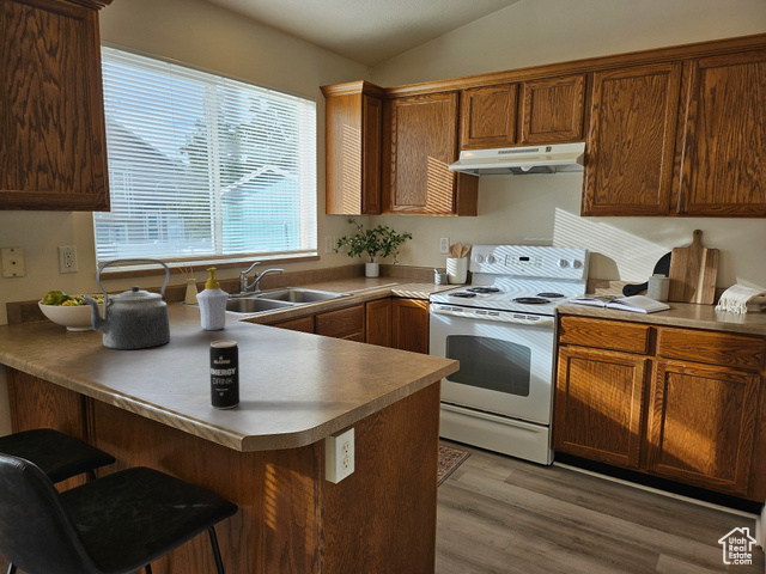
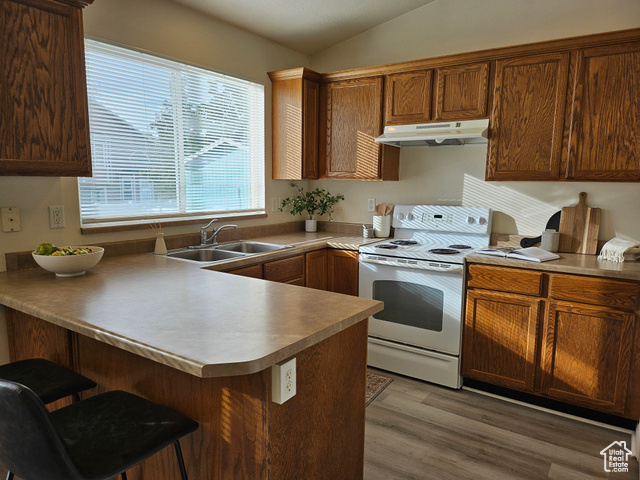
- kettle (128, 301)
- beverage can (224, 373)
- soap bottle (212, 298)
